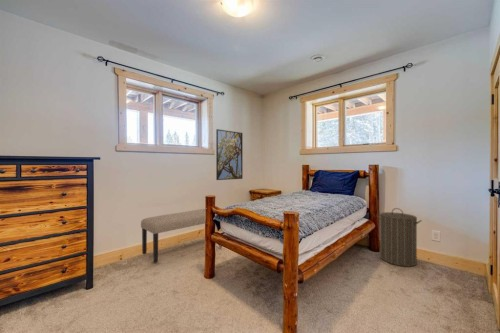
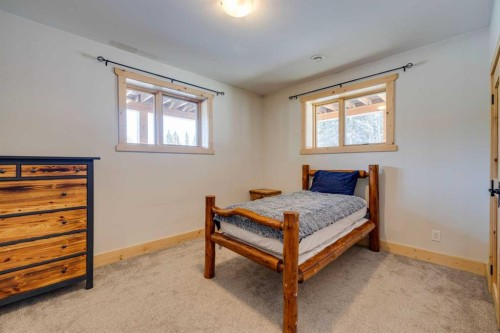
- bench (185, 227)
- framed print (230, 155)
- laundry hamper (397, 234)
